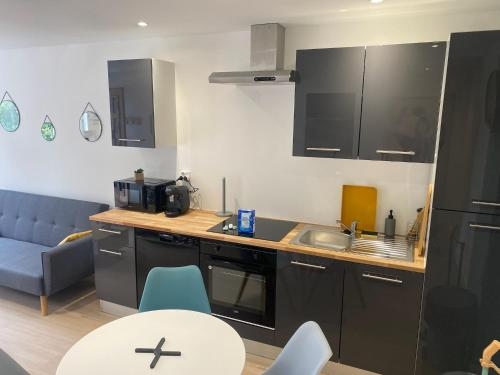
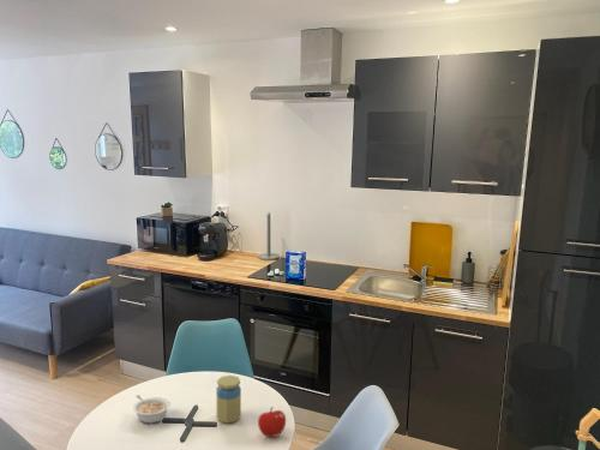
+ jar (228, 398)
+ legume (150, 409)
+ fruit (271, 421)
